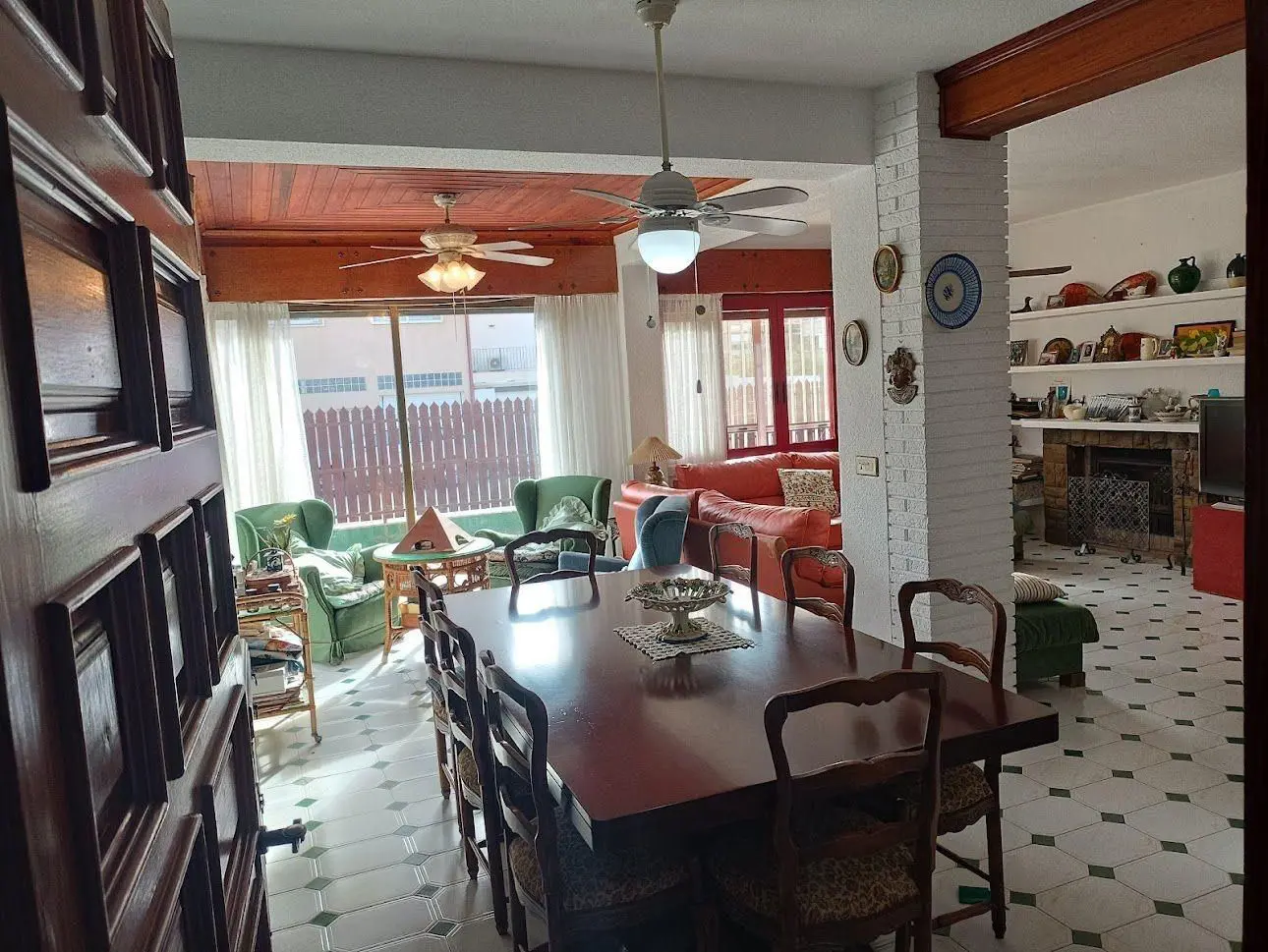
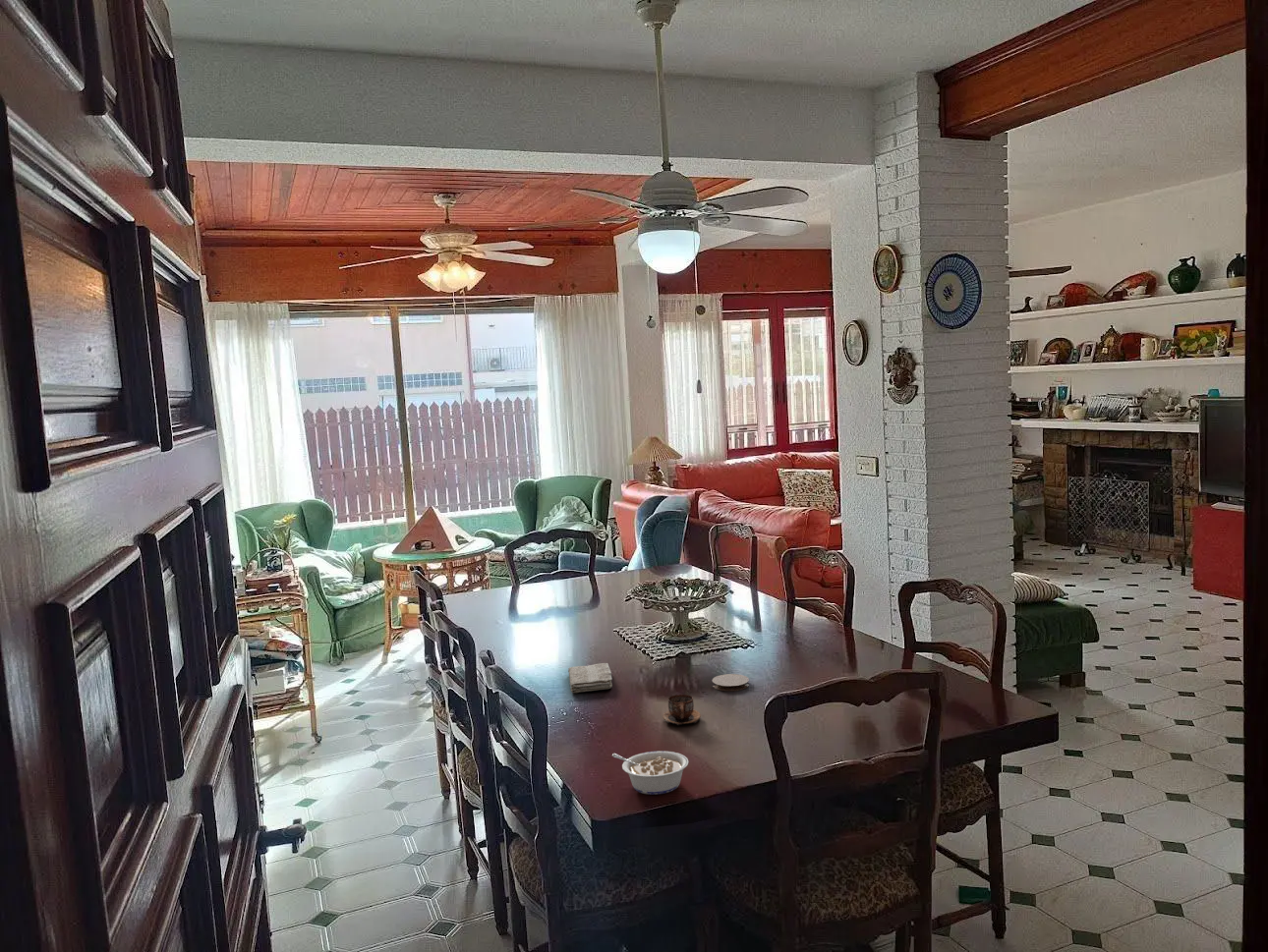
+ coaster (730, 682)
+ legume (653, 772)
+ cup (680, 708)
+ washcloth (590, 676)
